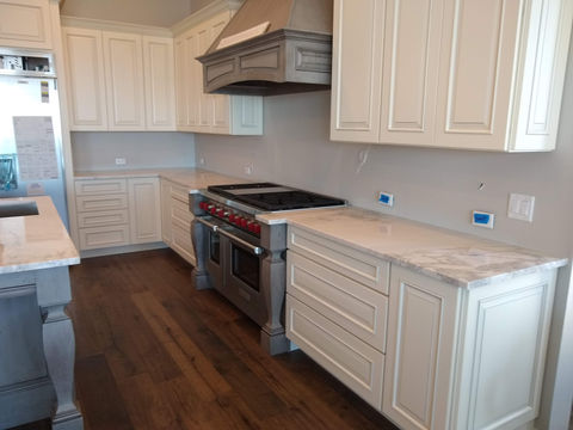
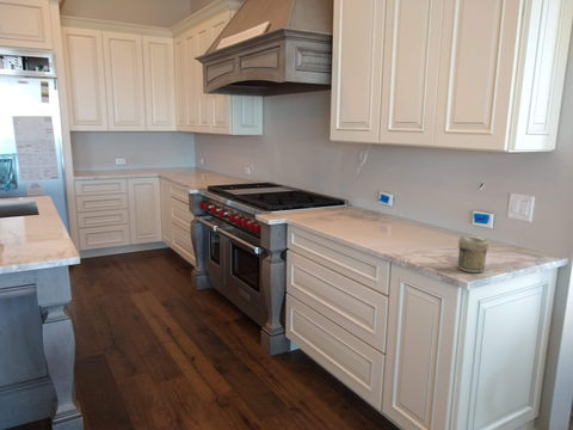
+ jar (472, 253)
